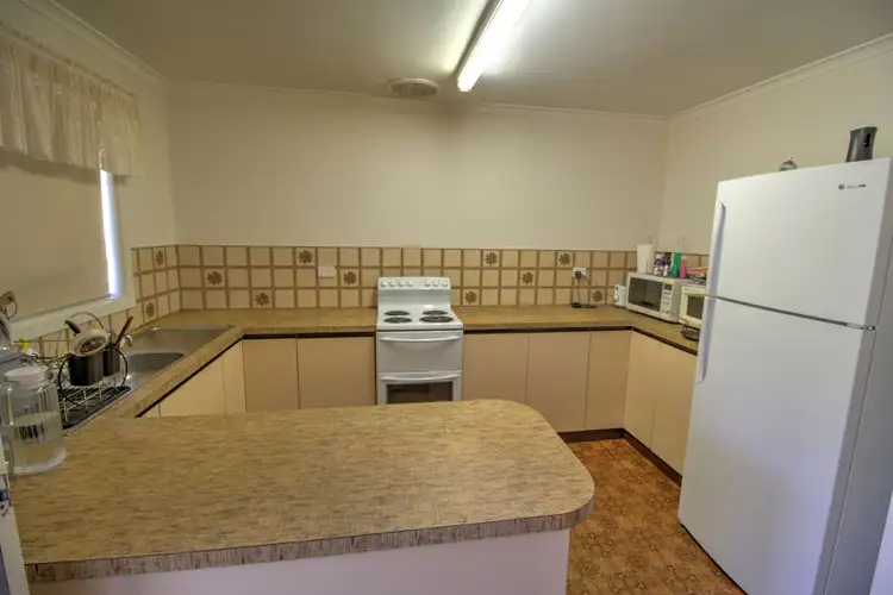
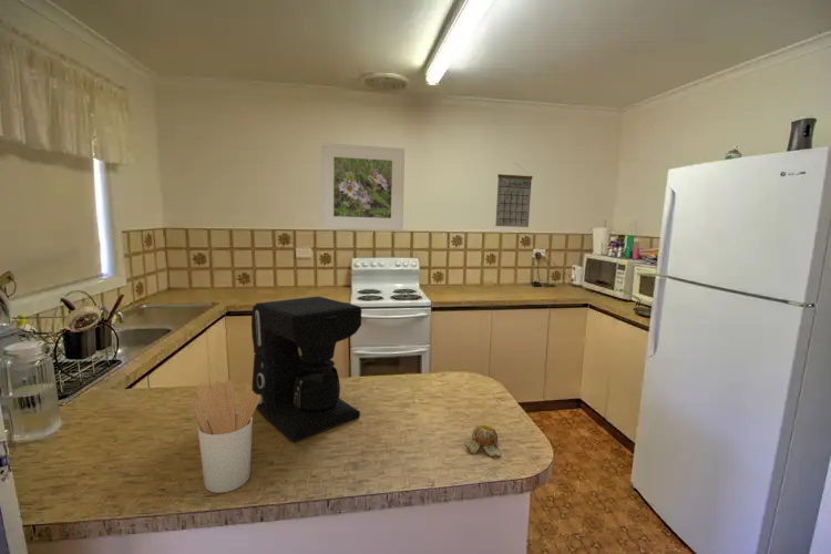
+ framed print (362, 187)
+ calendar (513, 195)
+ utensil holder (223, 431)
+ fruit (481, 439)
+ coffee maker (306, 360)
